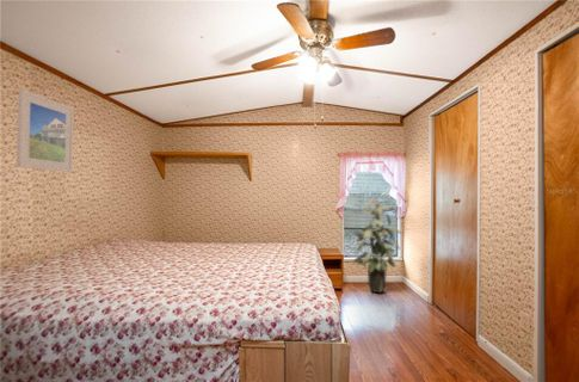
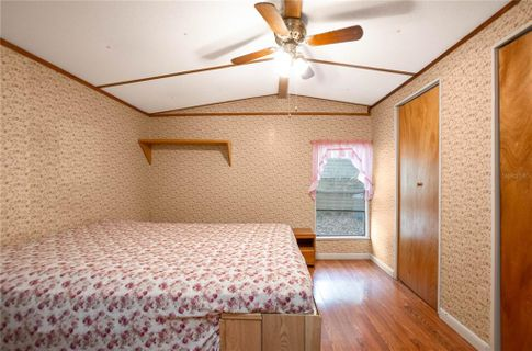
- indoor plant (375, 244)
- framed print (48, 134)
